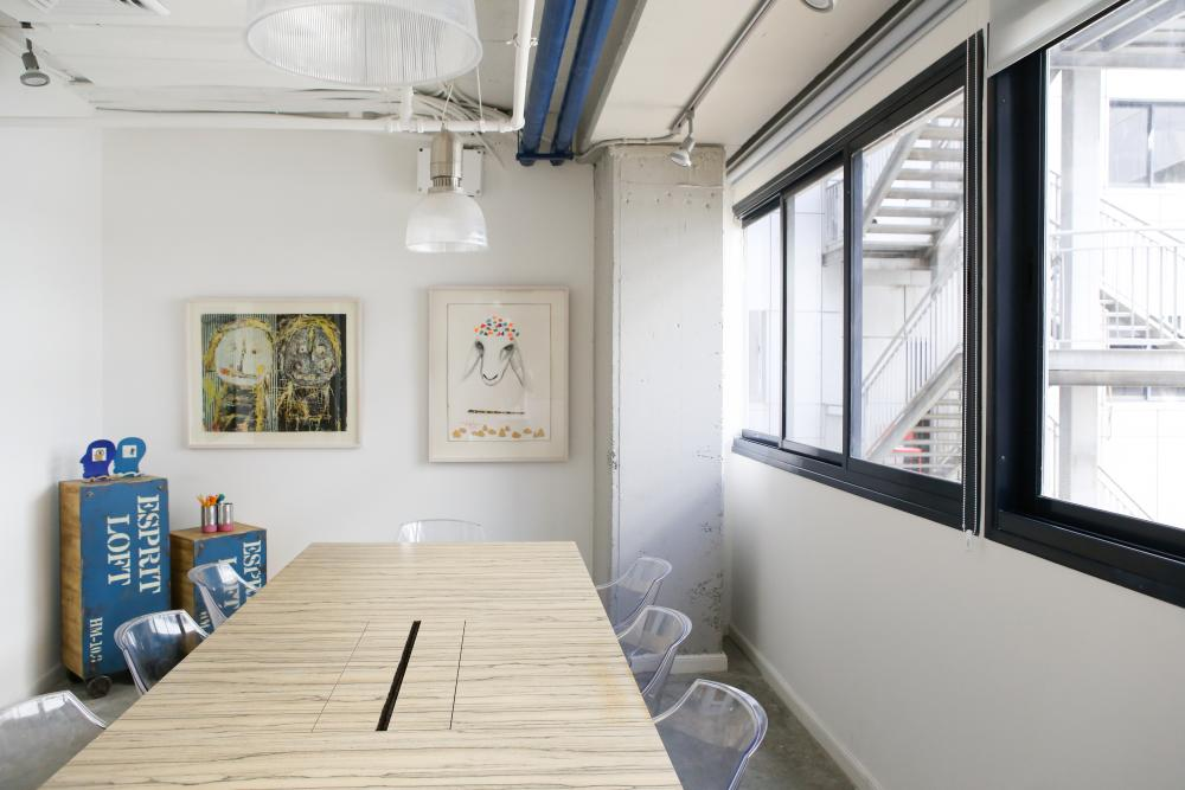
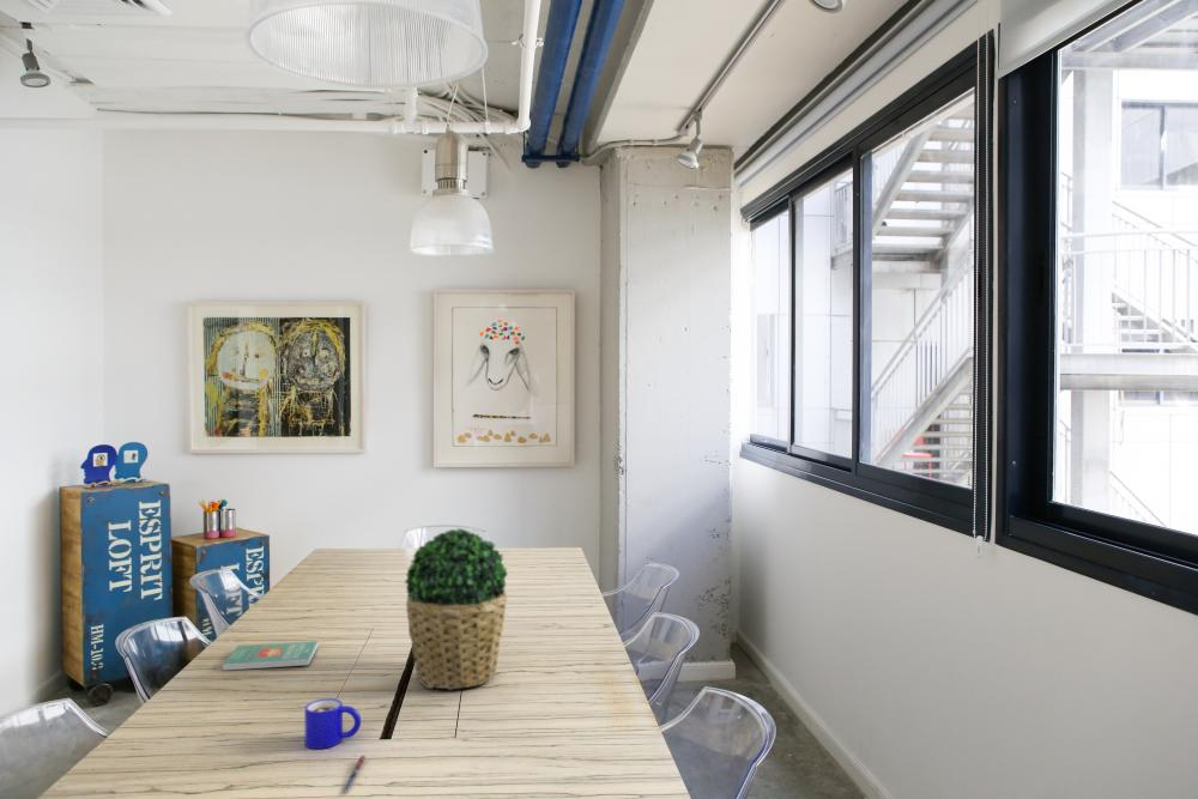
+ potted plant (456, 604)
+ mug (333, 722)
+ pen (353, 773)
+ book (272, 654)
